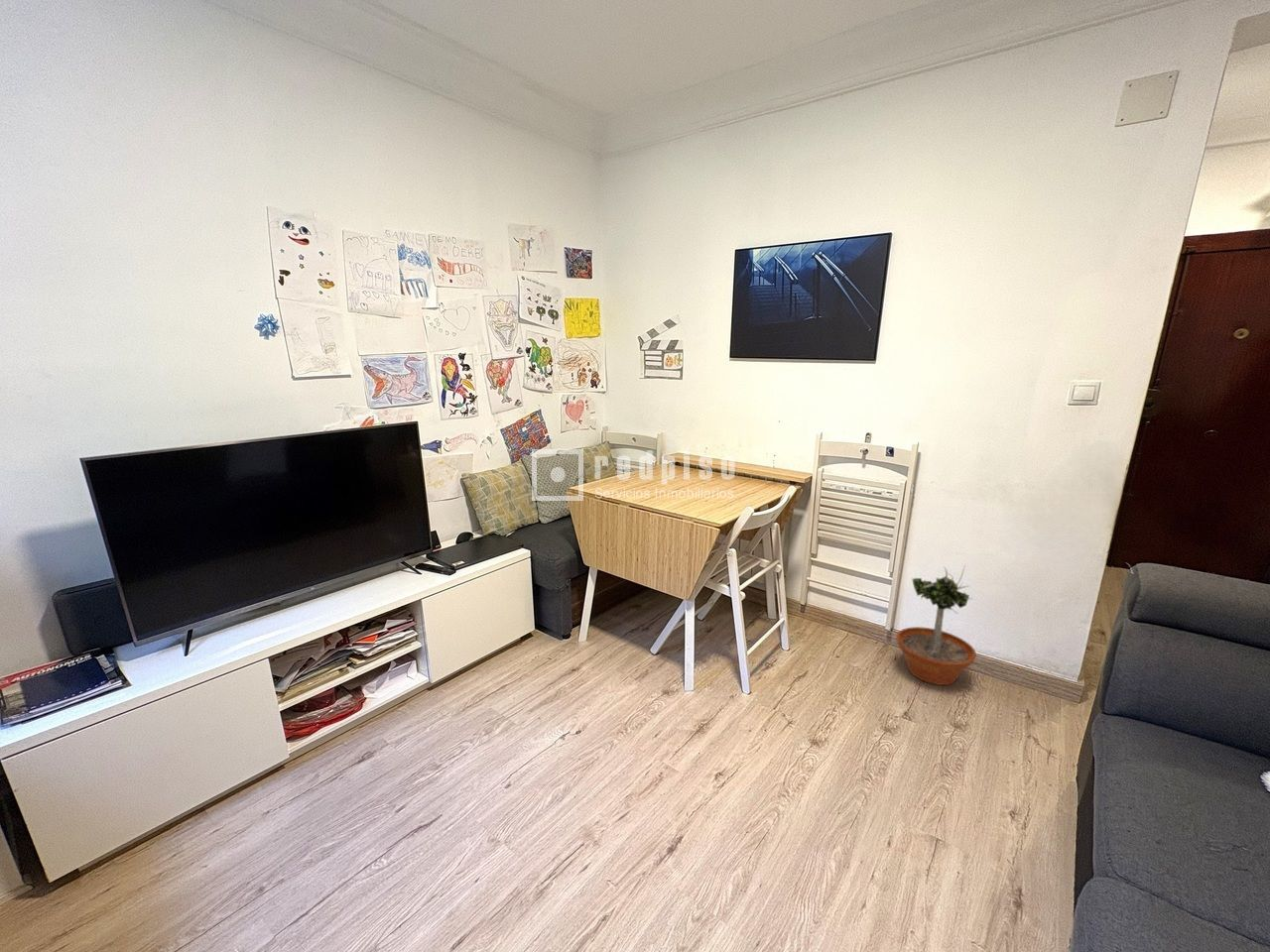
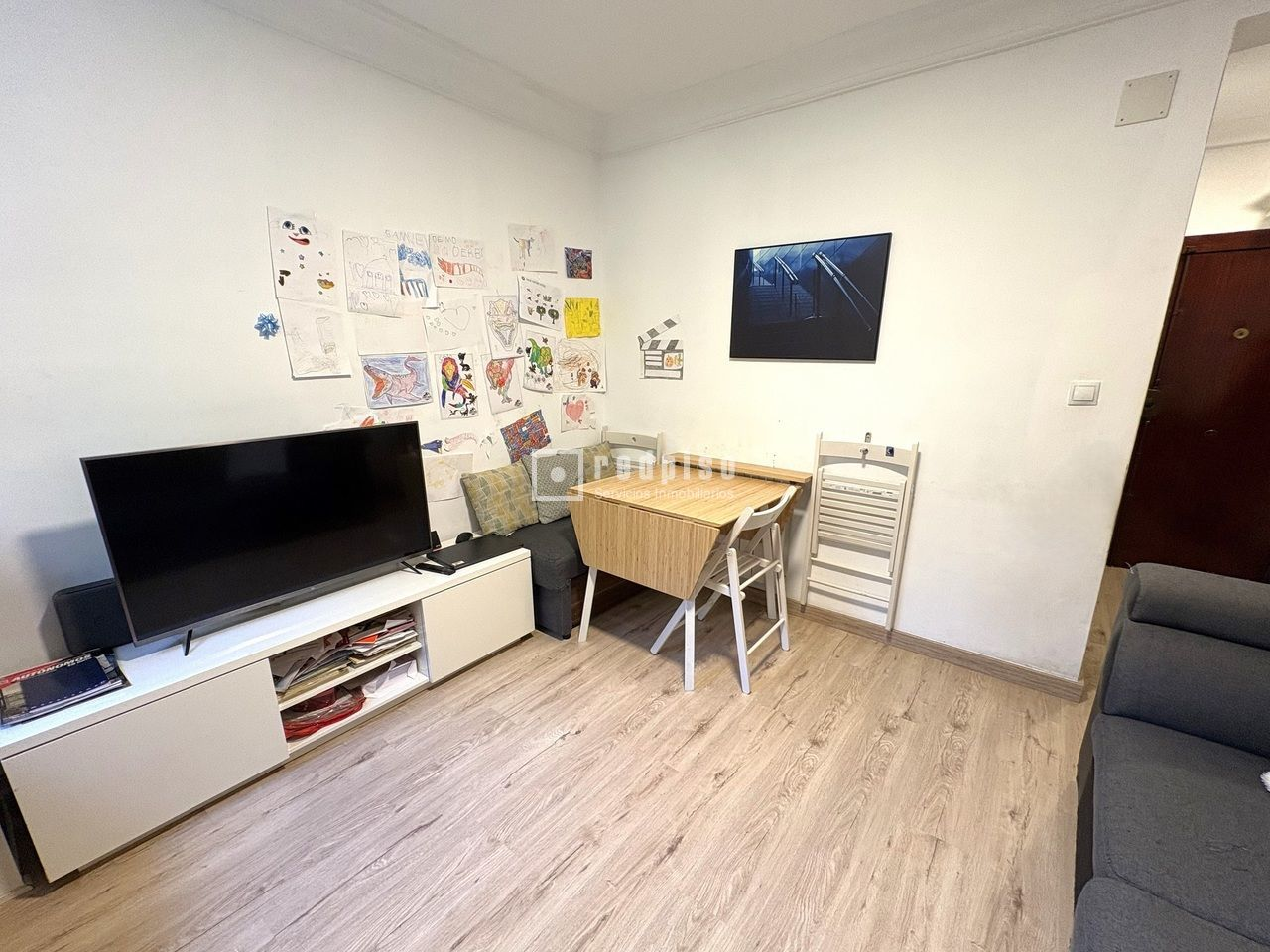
- potted tree (938, 621)
